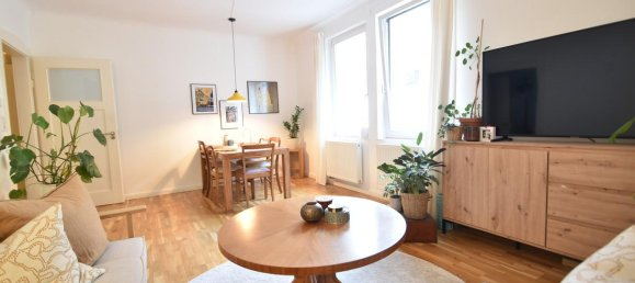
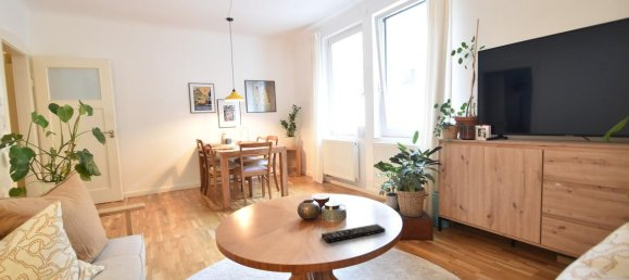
+ remote control (353, 232)
